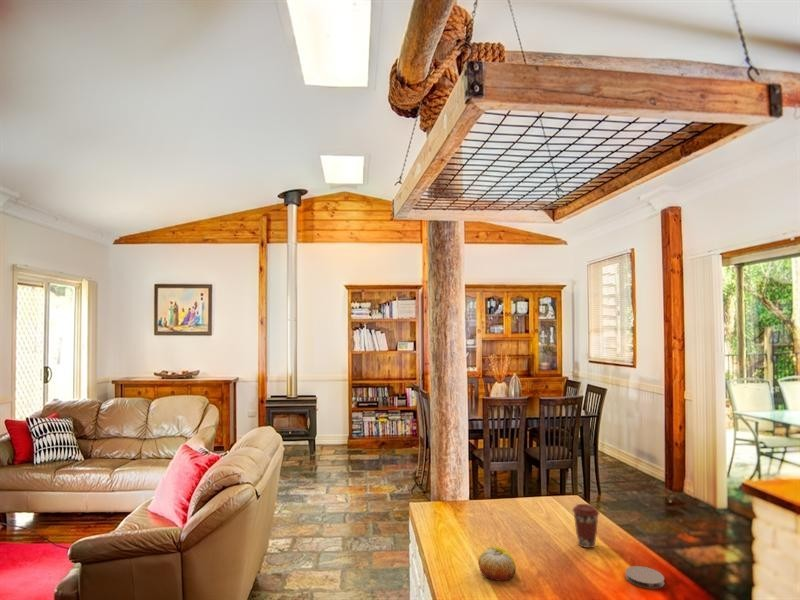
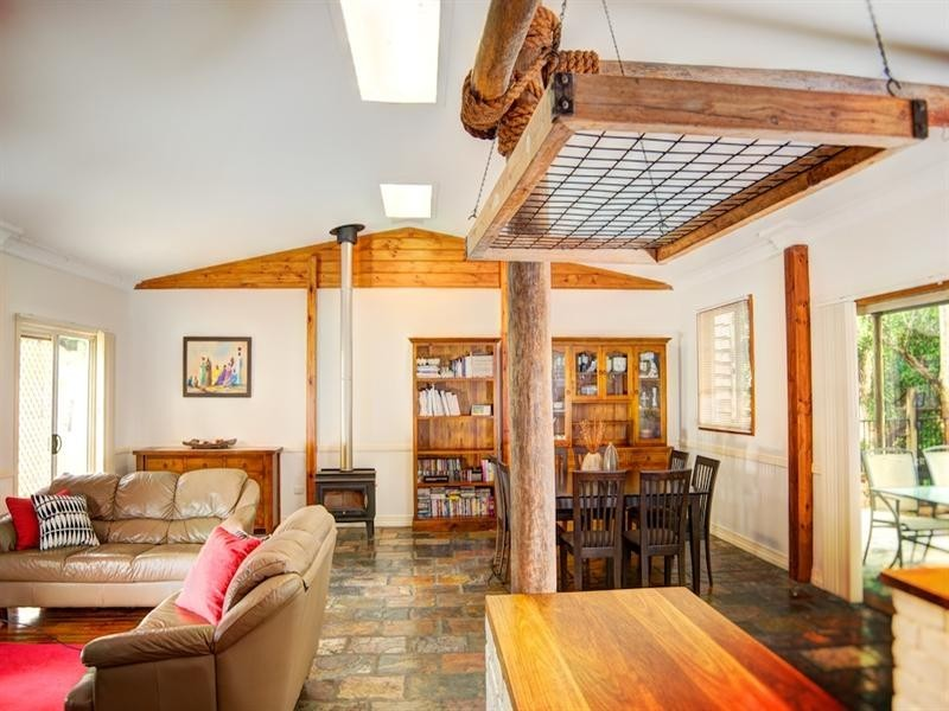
- fruit (496, 562)
- coaster (644, 577)
- coffee cup (586, 525)
